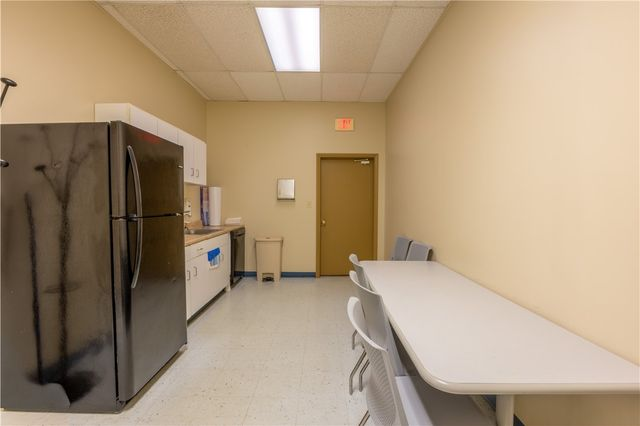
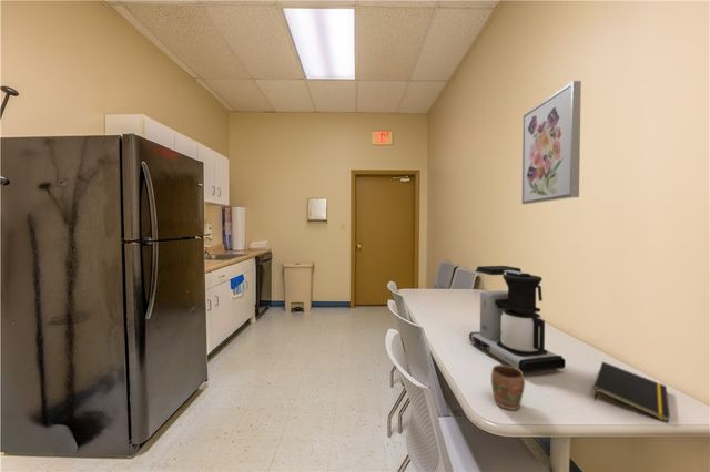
+ wall art (547, 151)
+ mug (509, 387)
+ coffee maker (511, 312)
+ notepad (630, 387)
